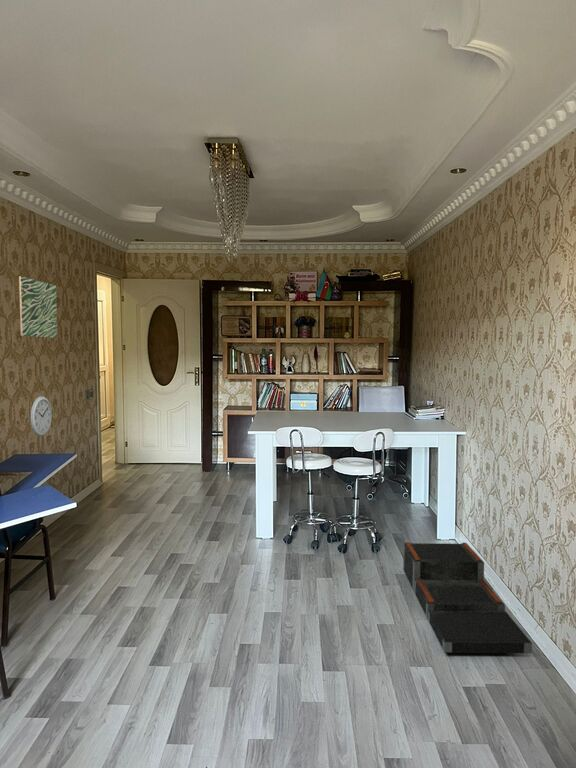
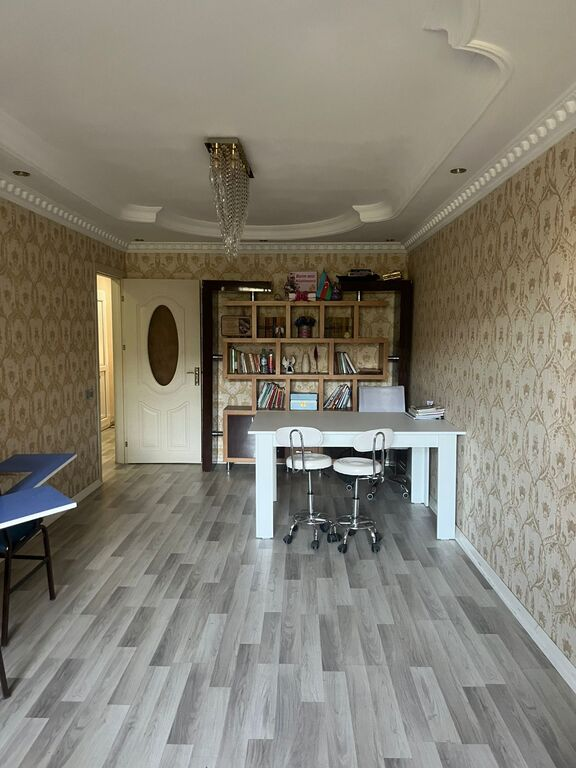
- wall art (39, 309)
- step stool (457, 588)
- wall clock (42, 416)
